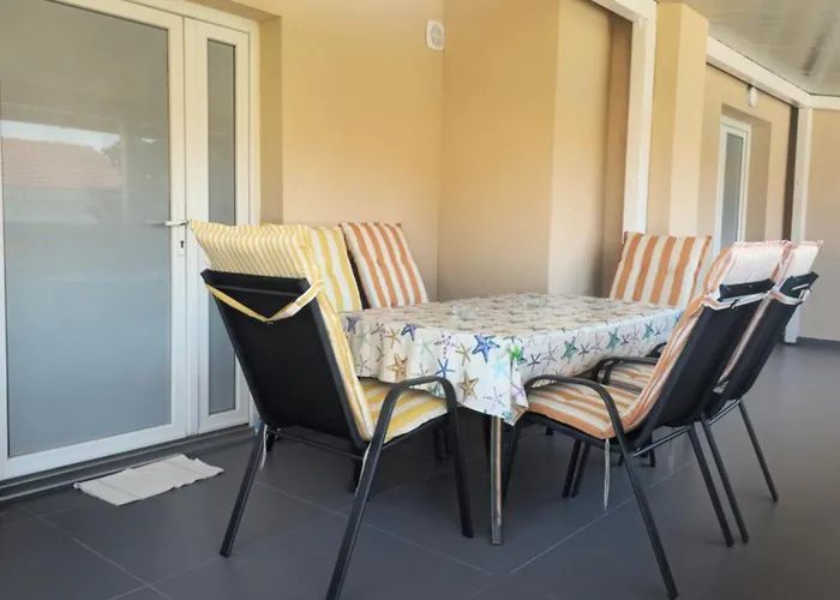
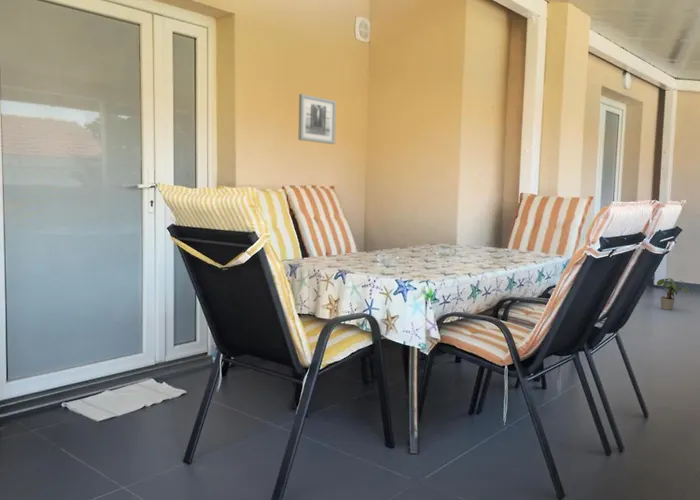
+ potted plant (672, 293)
+ wall art (317, 119)
